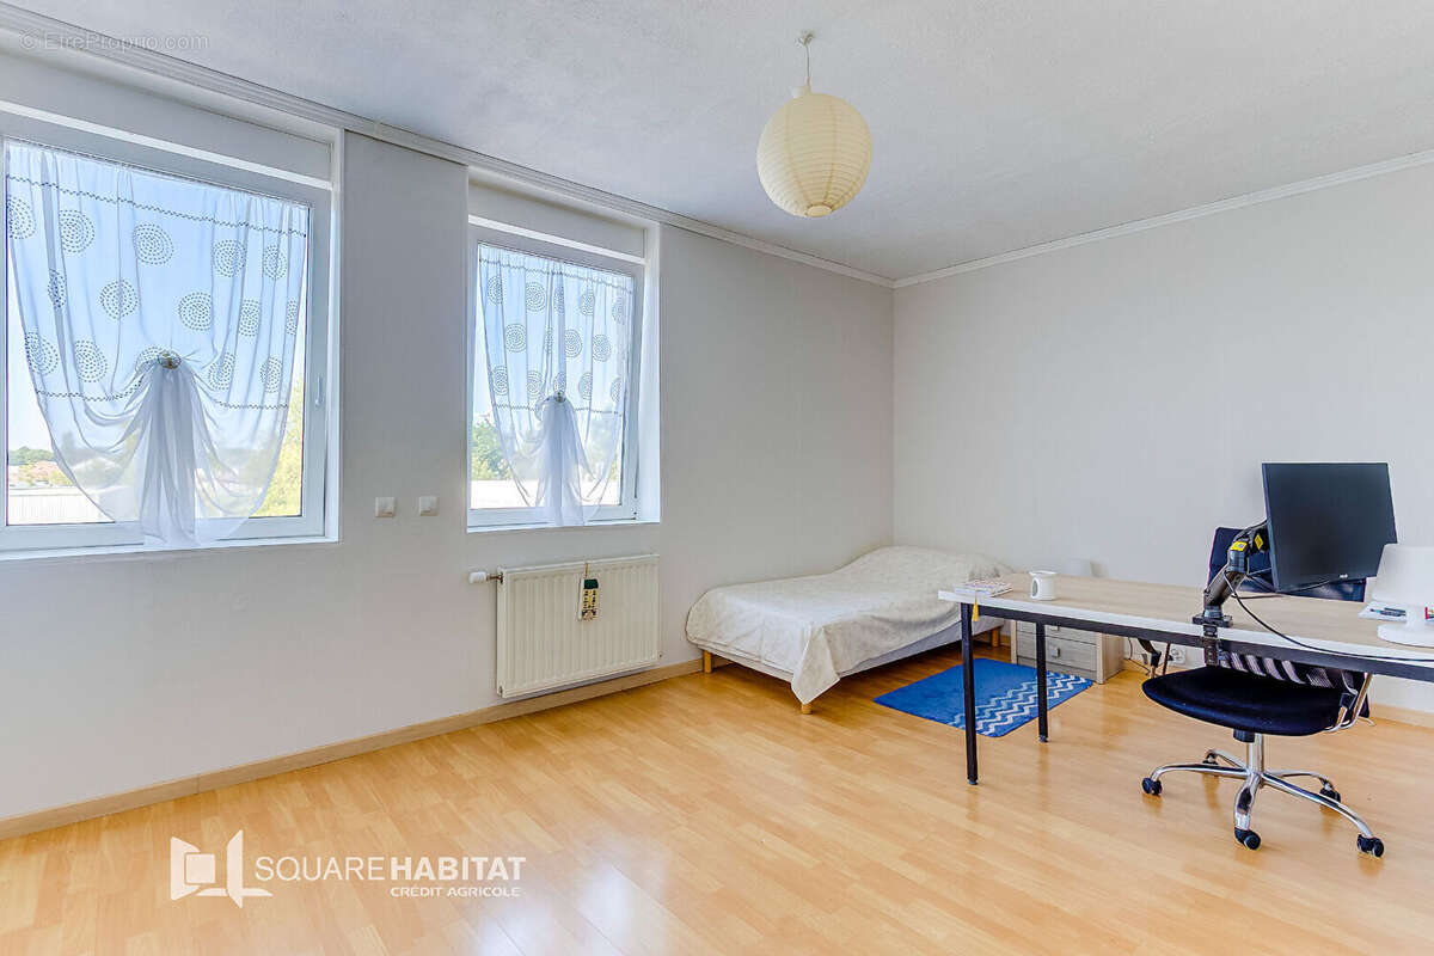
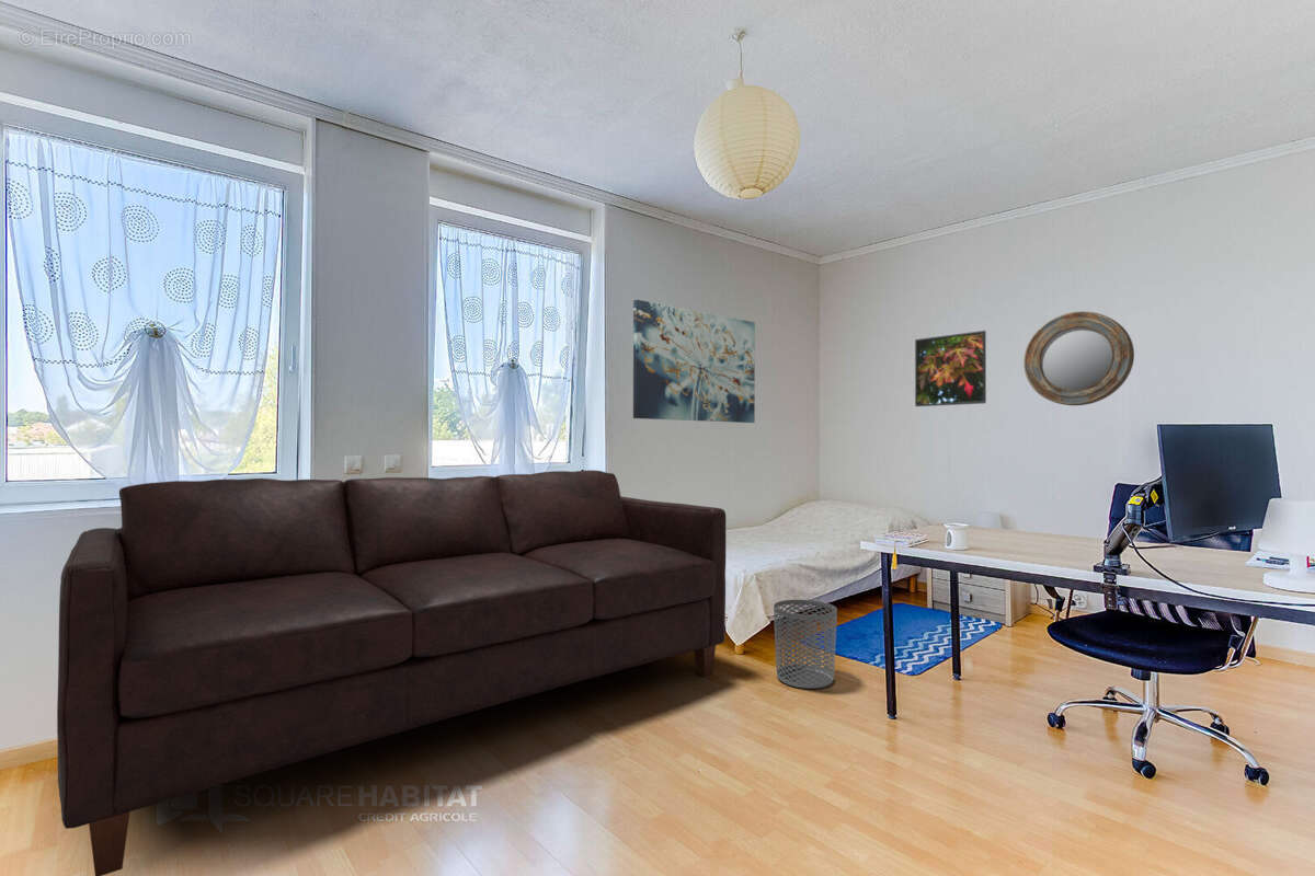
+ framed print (949, 370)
+ wall art (698, 366)
+ waste bin (804, 642)
+ home mirror (1075, 358)
+ sofa (456, 592)
